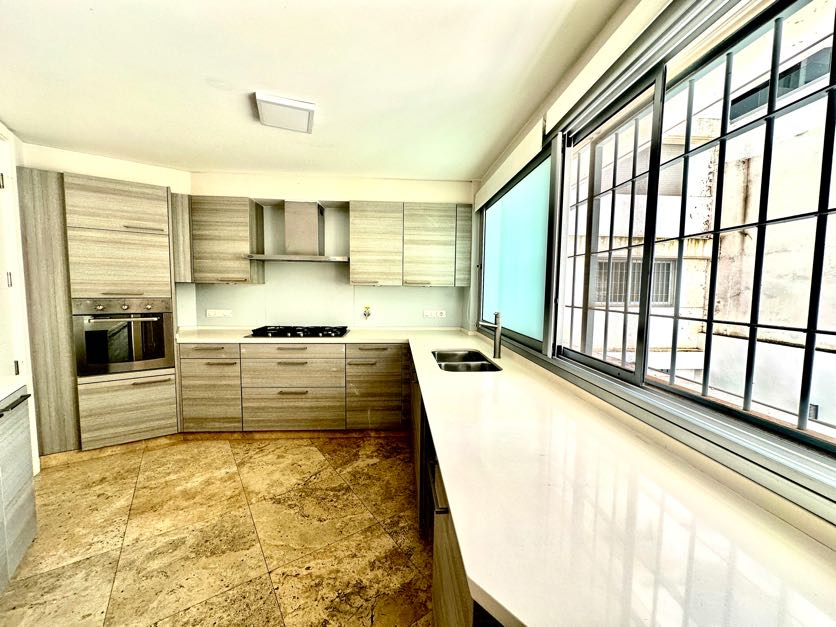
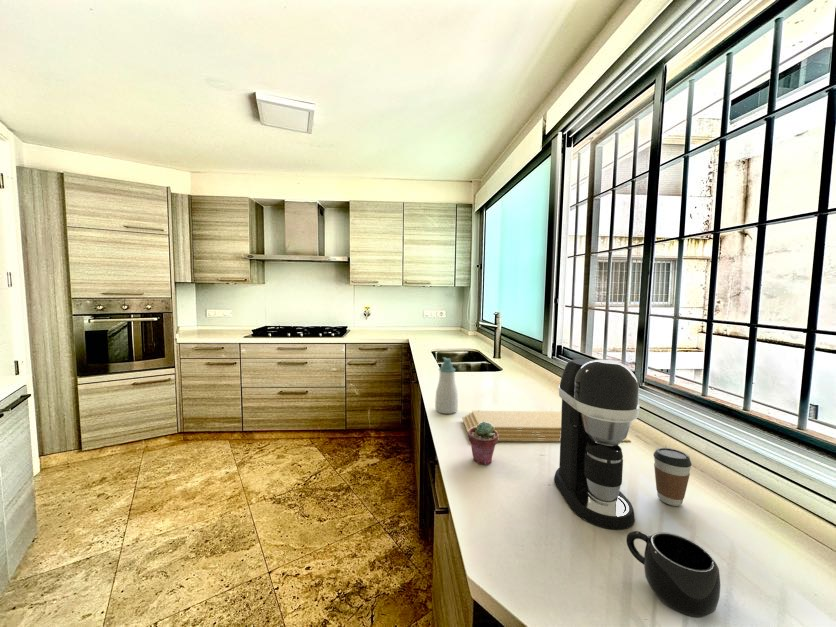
+ cutting board (539, 425)
+ coffee maker (593, 427)
+ coffee cup (670, 476)
+ potted succulent (482, 440)
+ mug (674, 567)
+ soap bottle (446, 384)
